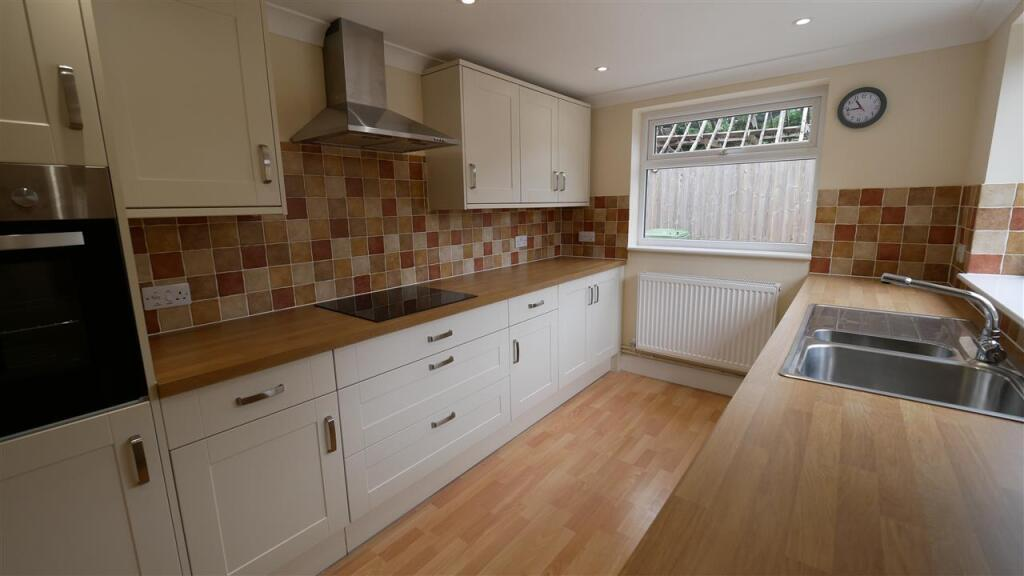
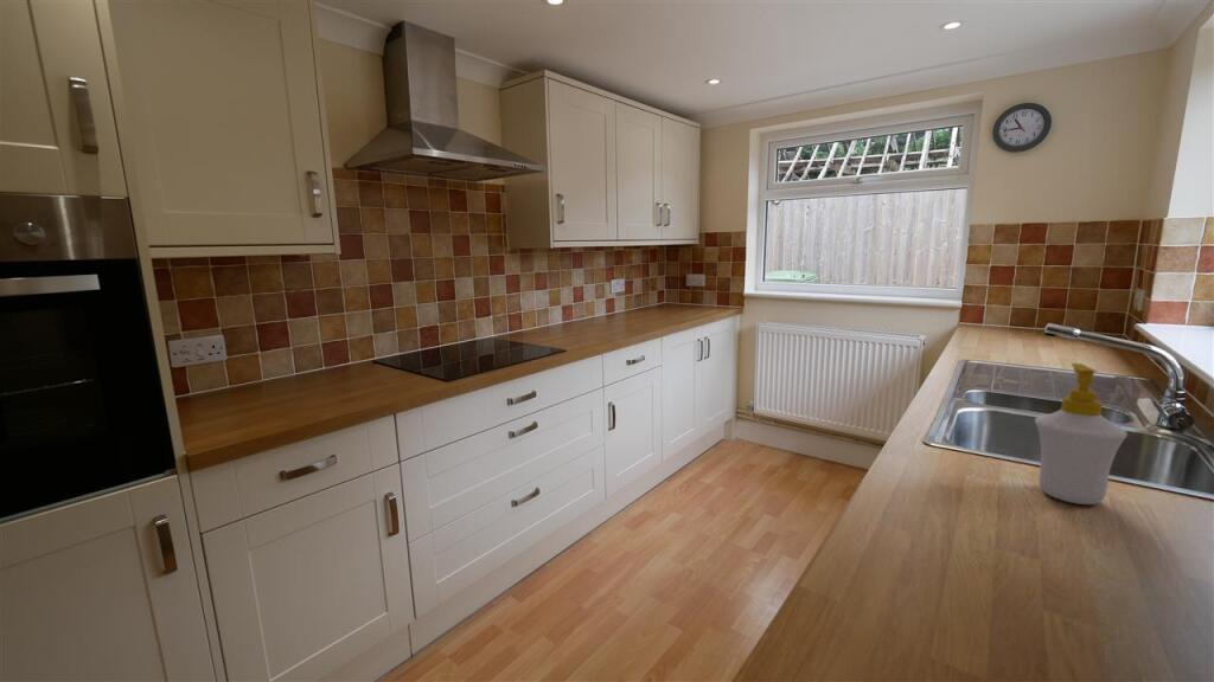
+ soap bottle (1078, 432)
